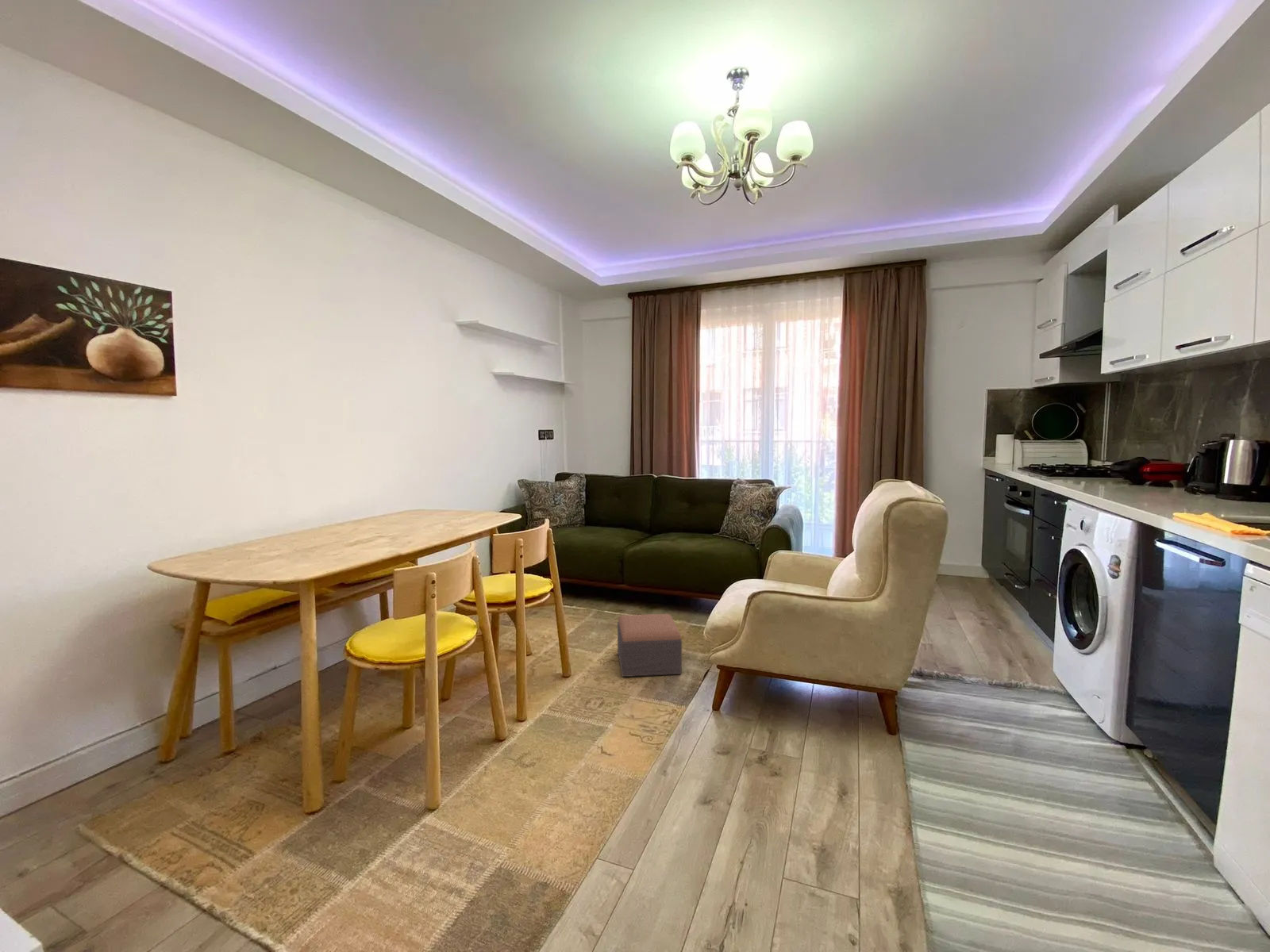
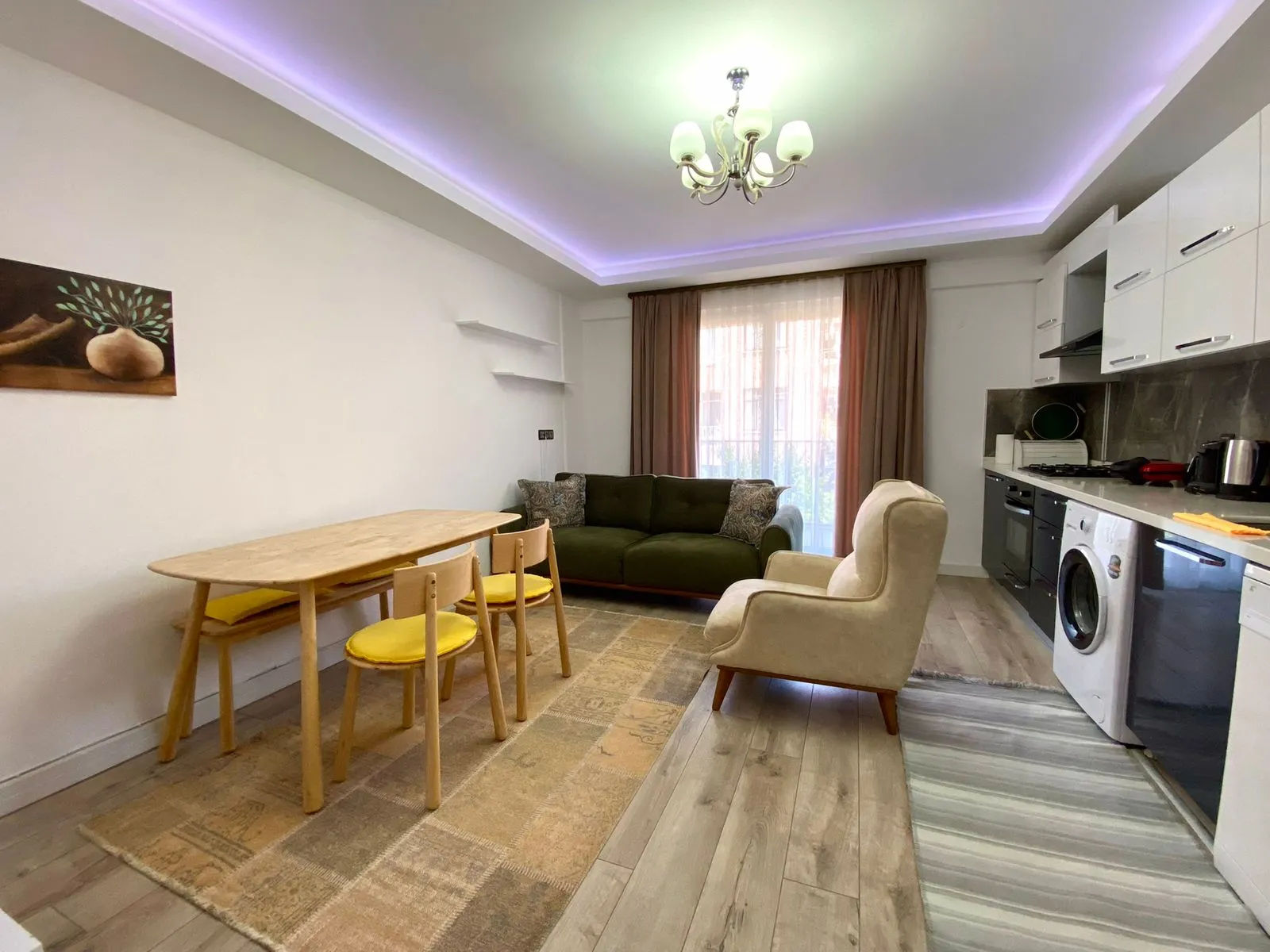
- footstool (648, 642)
